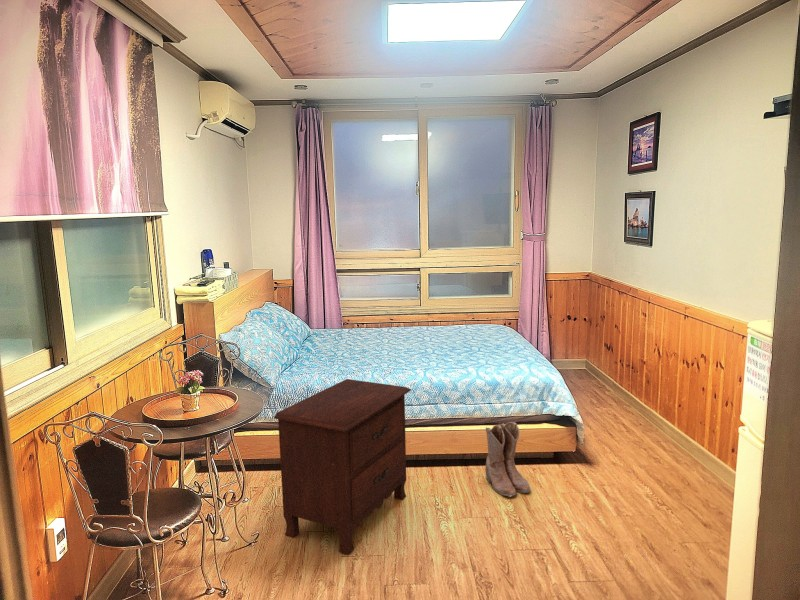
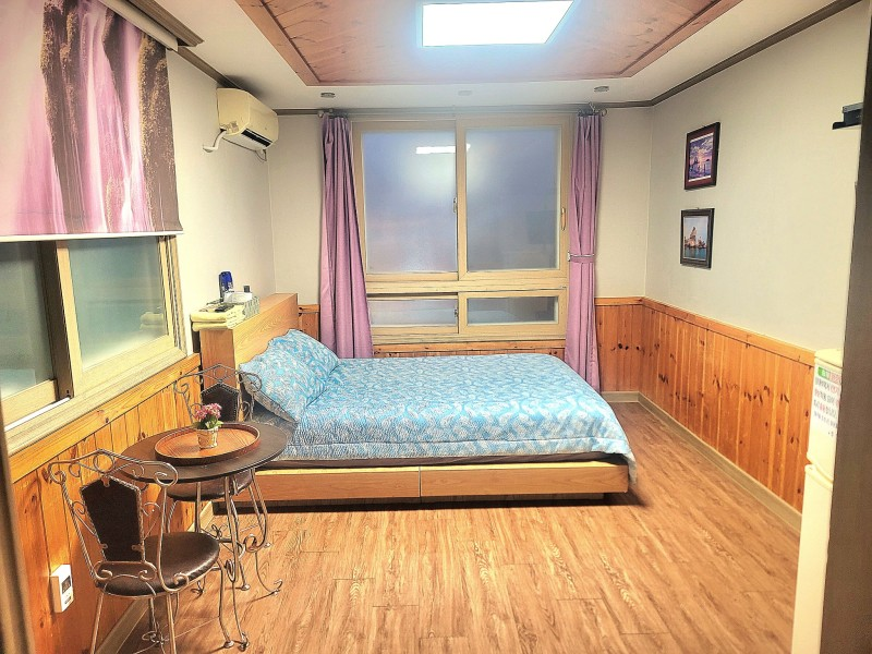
- boots (507, 456)
- nightstand (349, 457)
